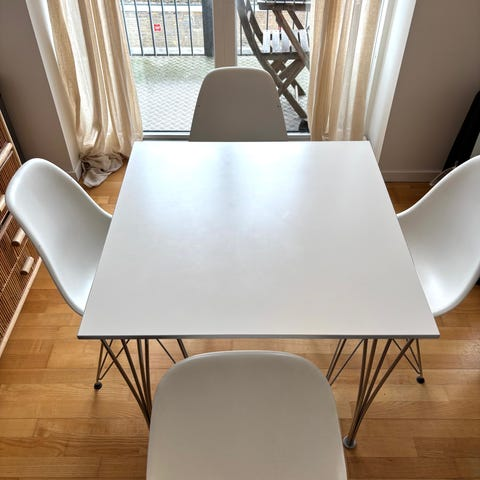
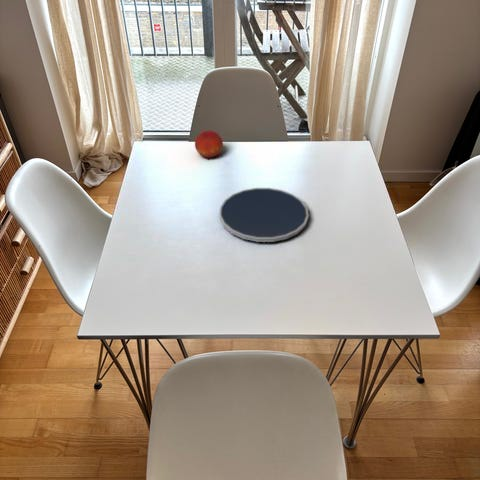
+ fruit (208, 143)
+ plate (263, 214)
